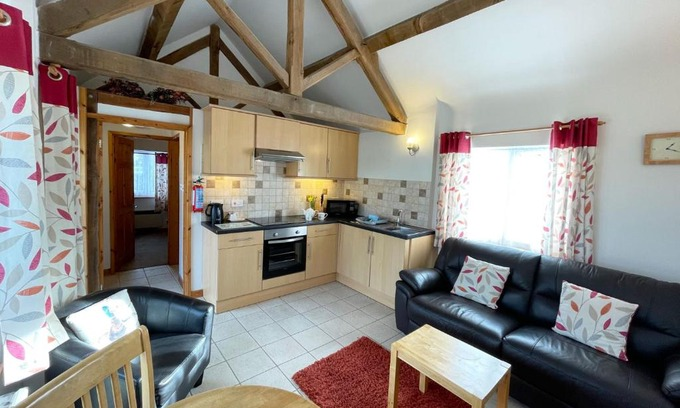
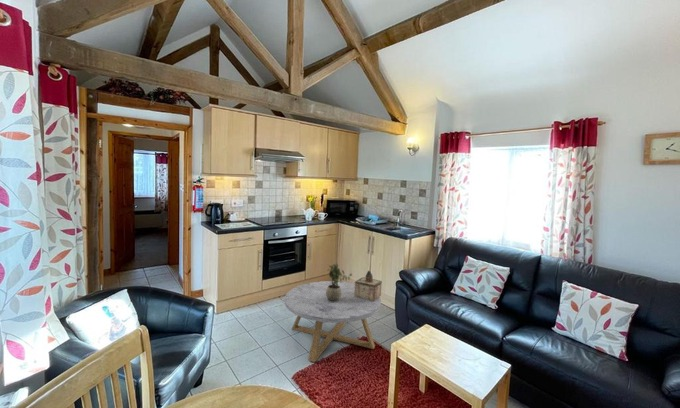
+ coffee table (332, 317)
+ potted plant (337, 281)
+ decorative box (368, 283)
